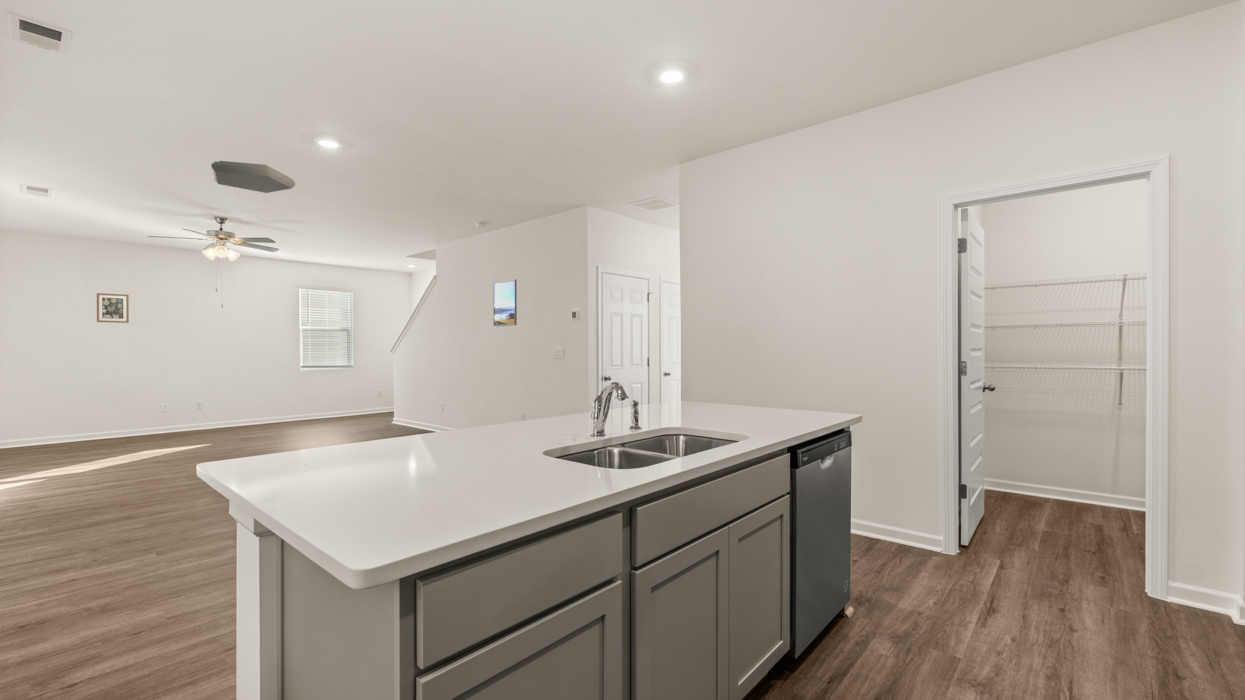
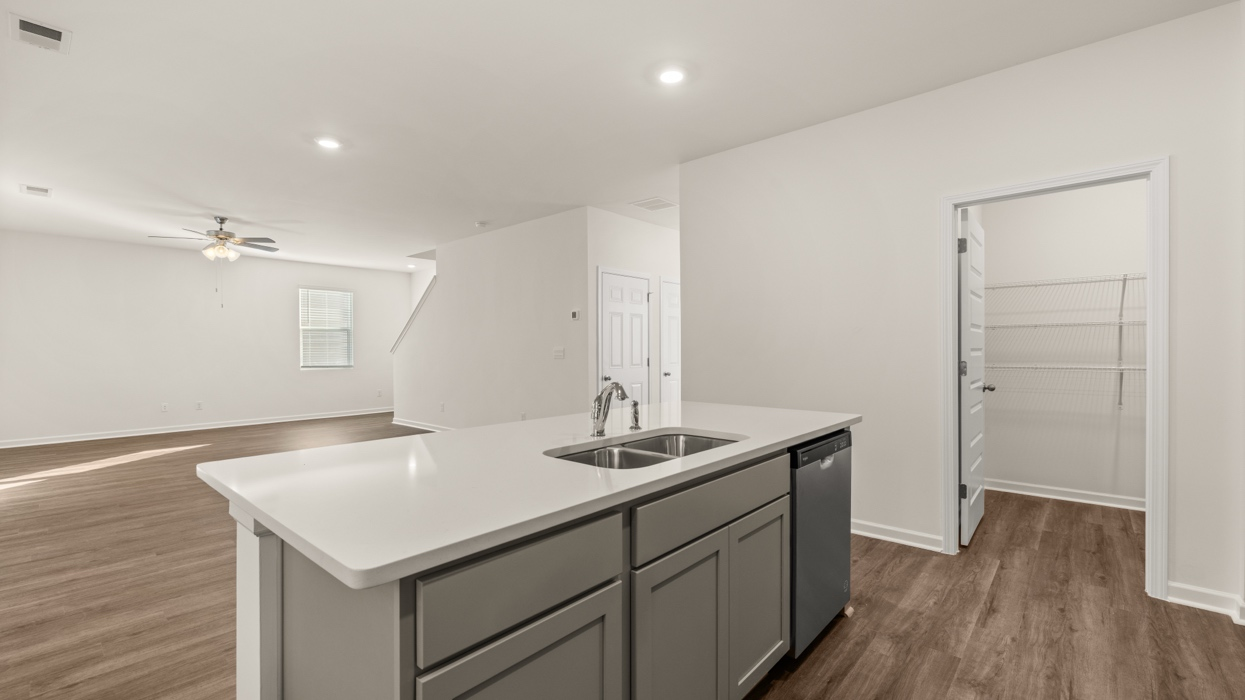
- ceiling light (255, 177)
- wall art (112, 308)
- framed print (504, 303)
